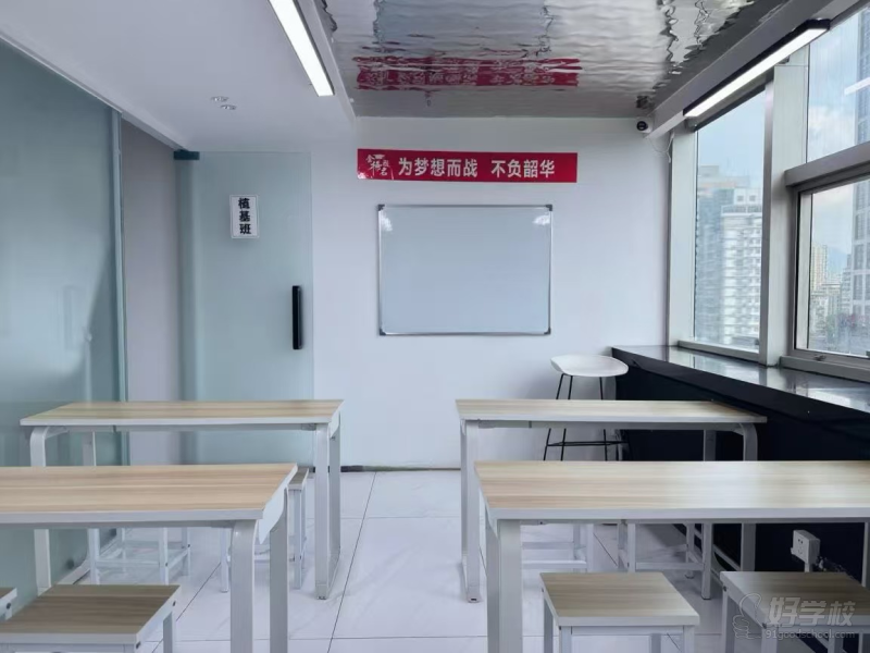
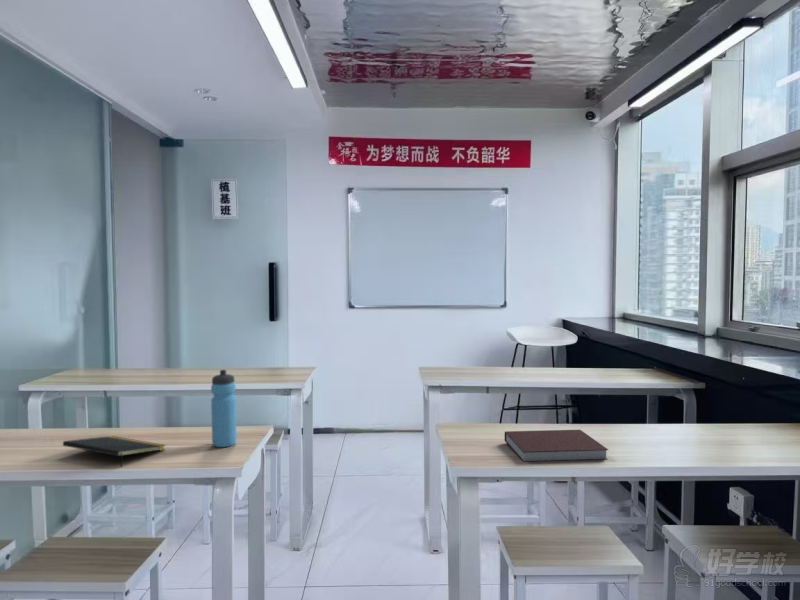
+ notepad (115, 445)
+ water bottle (223, 407)
+ notebook (553, 444)
